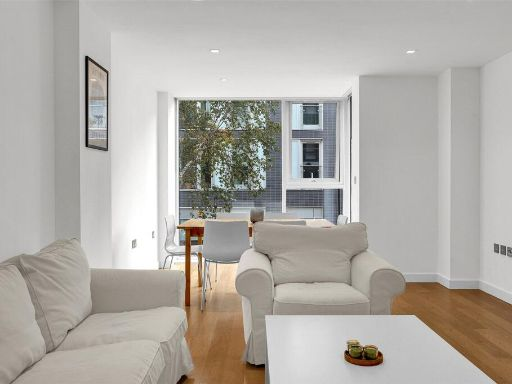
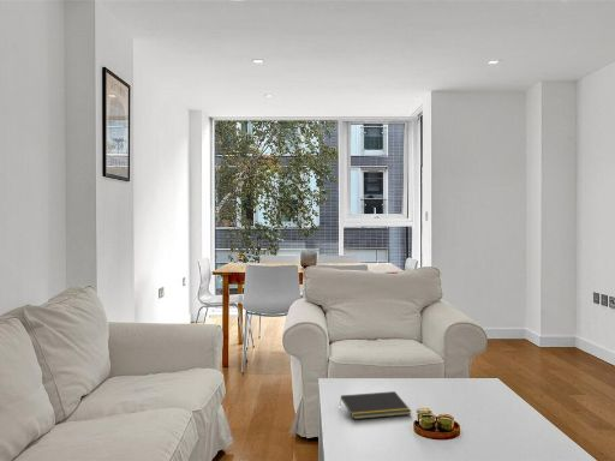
+ notepad (375, 405)
